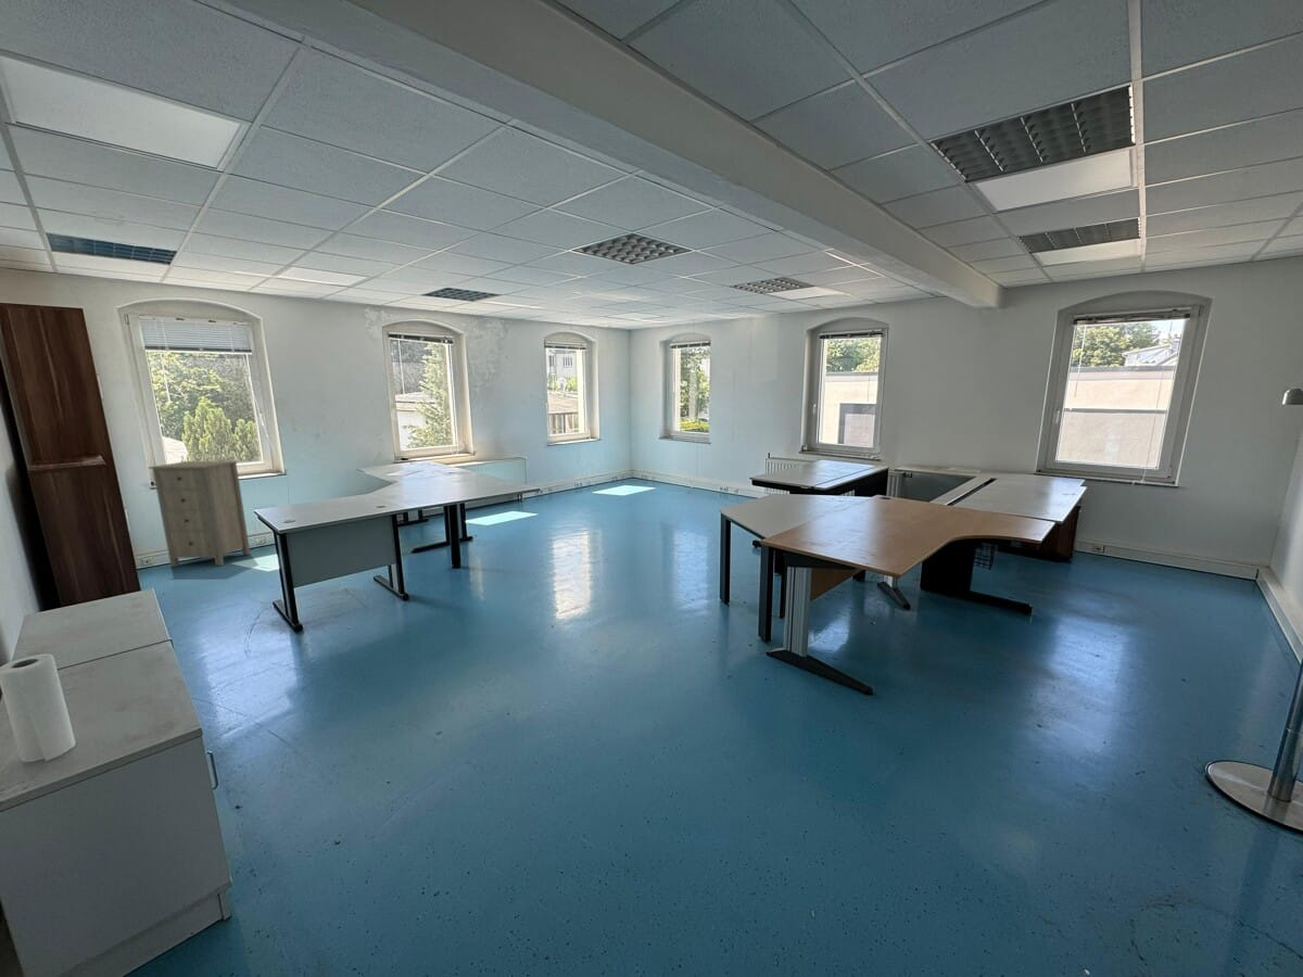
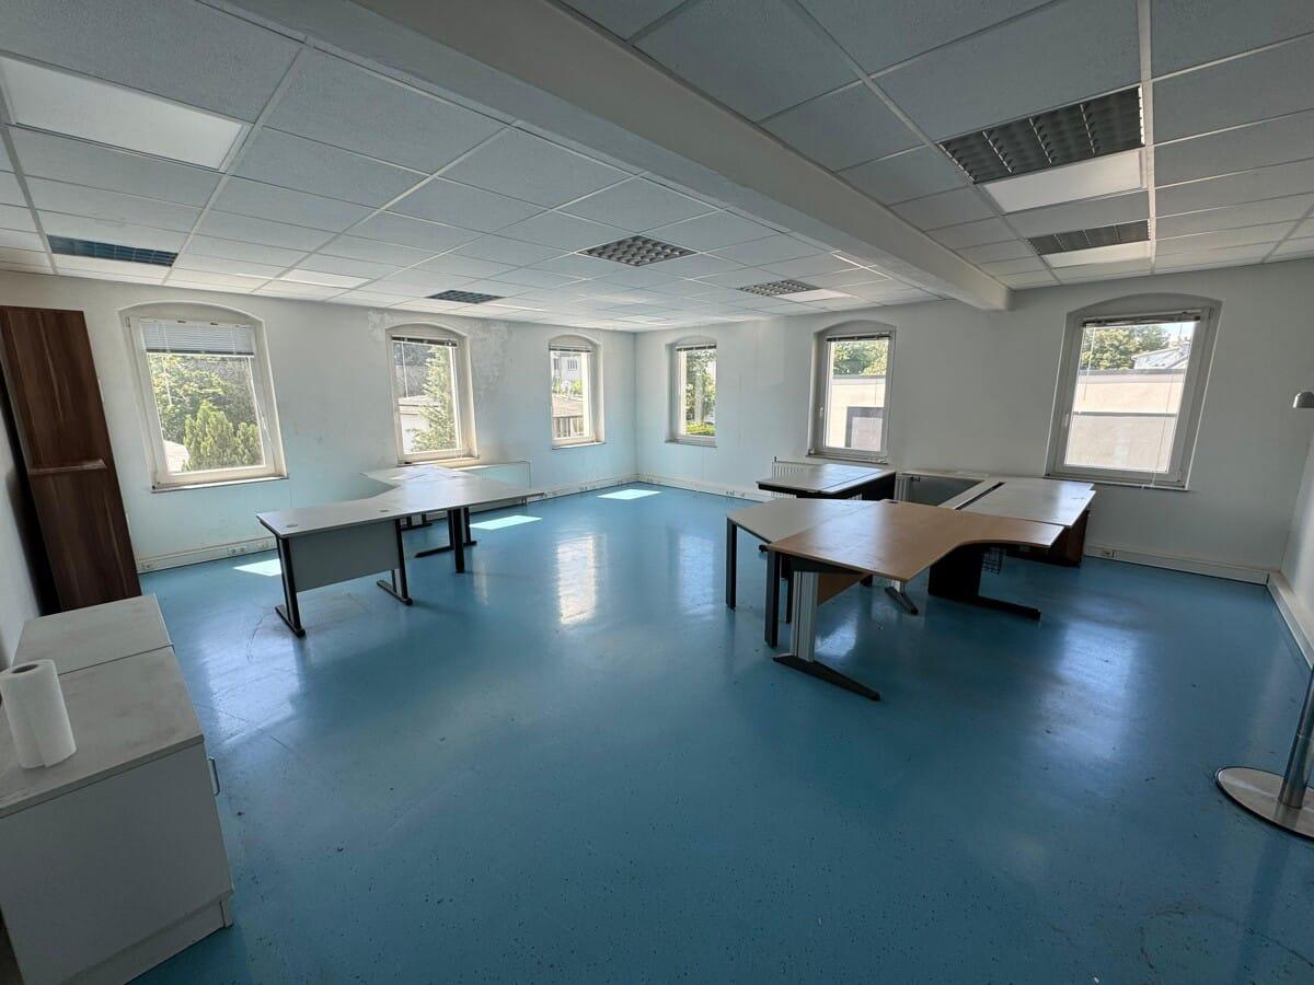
- storage cabinet (203, 512)
